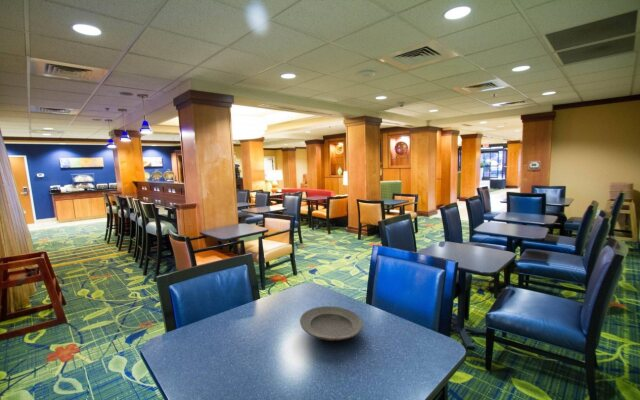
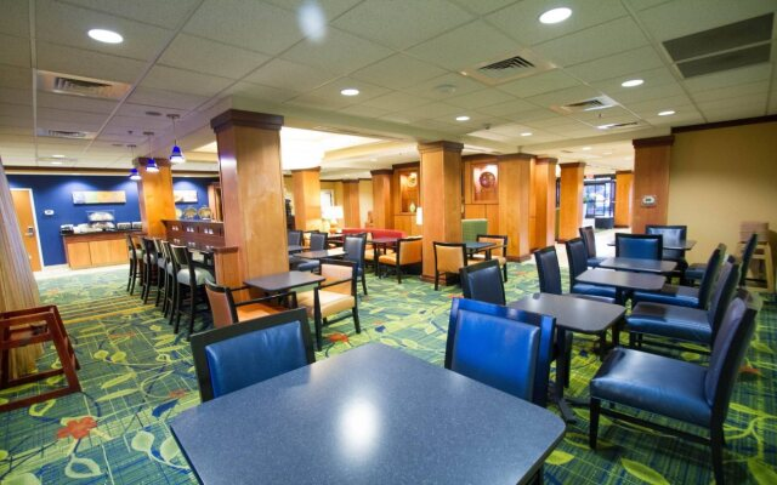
- plate (331, 326)
